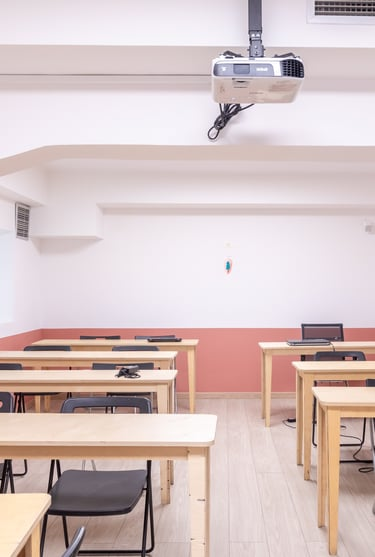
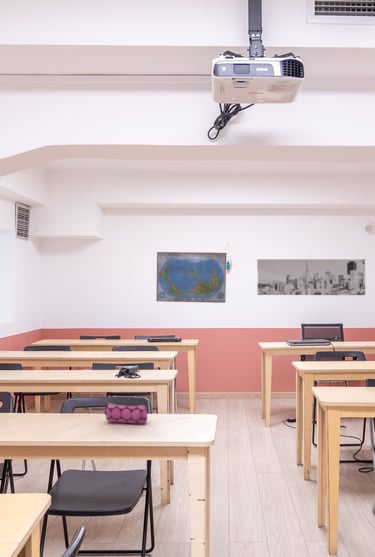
+ world map (191, 277)
+ wall art (311, 277)
+ pencil case (126, 412)
